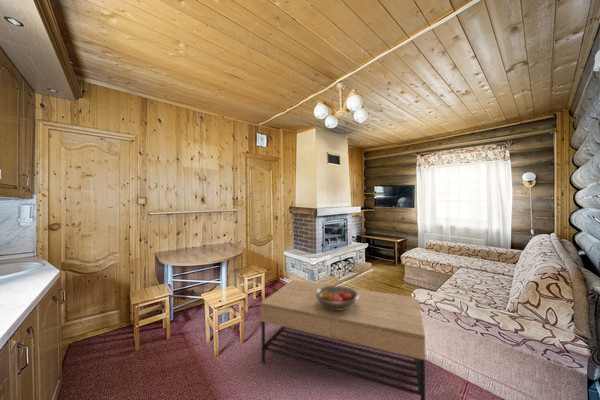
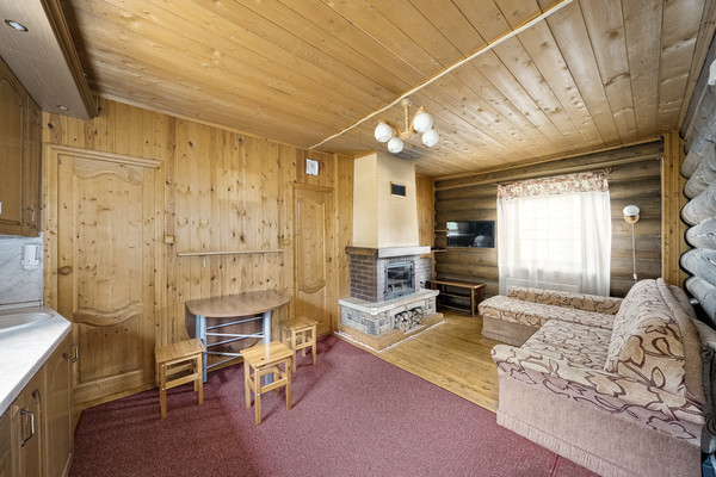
- fruit bowl (336, 297)
- coffee table (341, 330)
